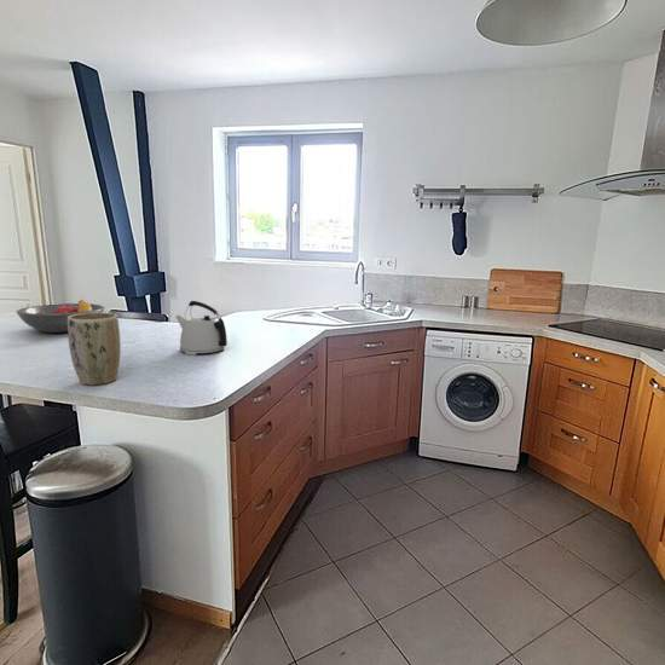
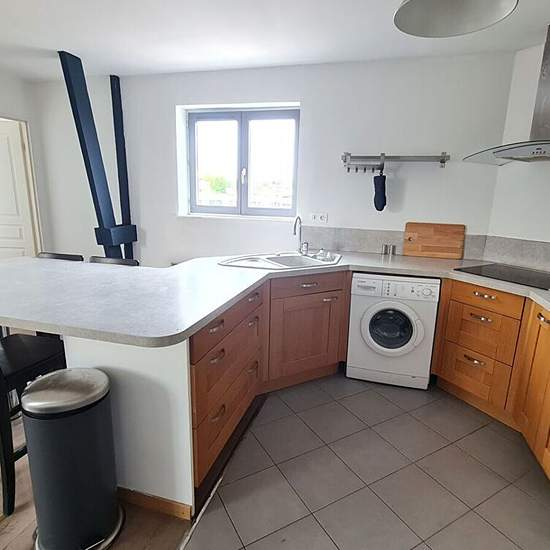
- kettle (199, 325)
- fruit bowl (63, 316)
- plant pot (96, 348)
